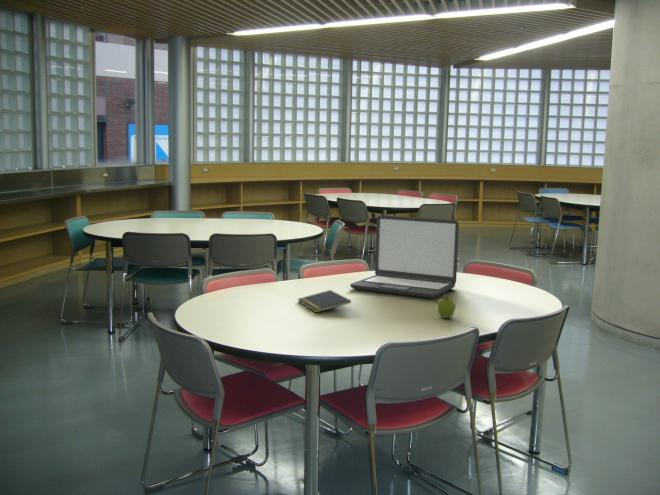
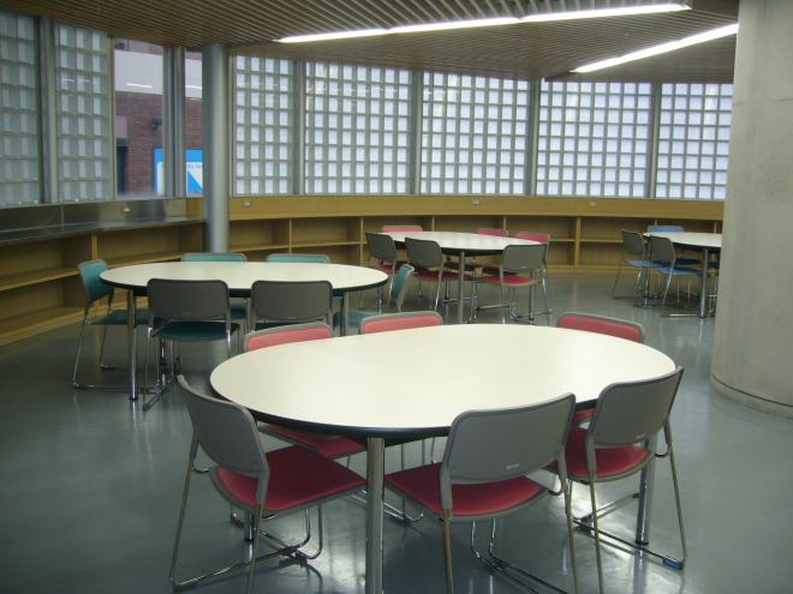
- laptop (404, 254)
- fruit (446, 305)
- notepad (323, 300)
